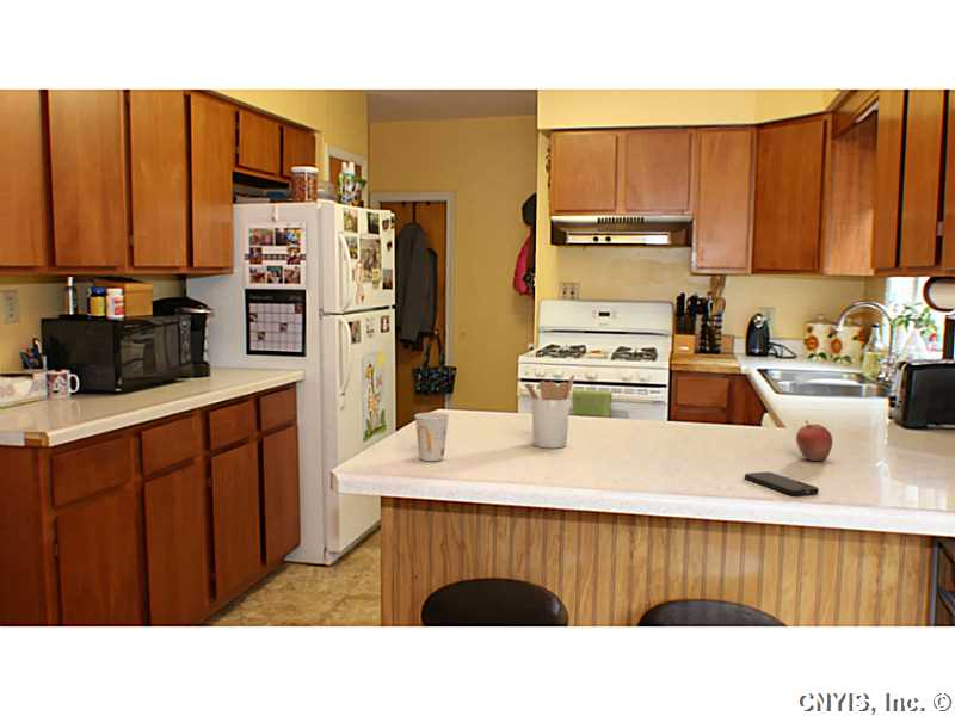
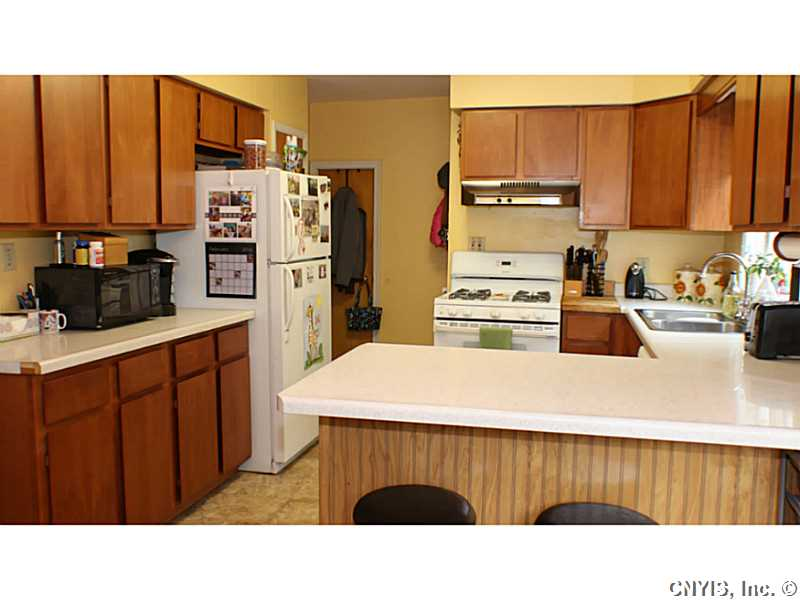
- utensil holder (552, 411)
- cup (431, 437)
- fruit (813, 439)
- smartphone (780, 482)
